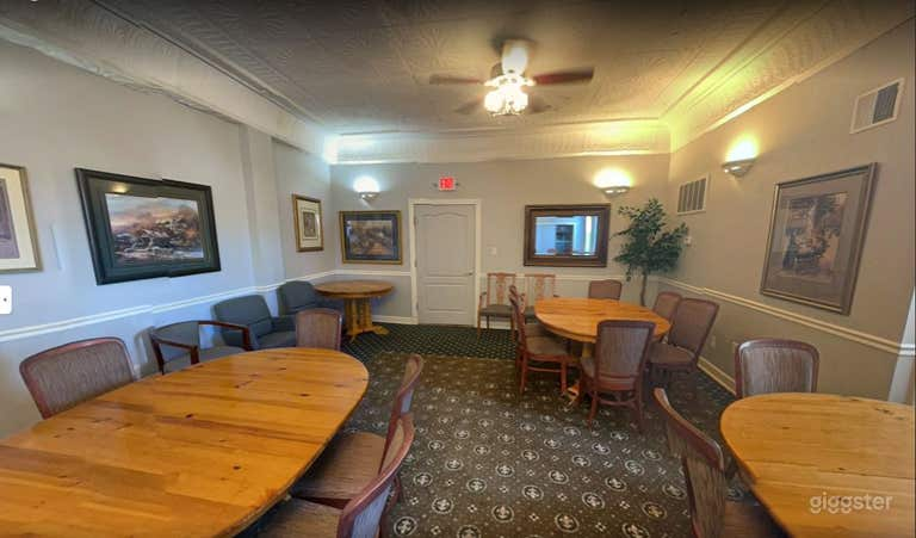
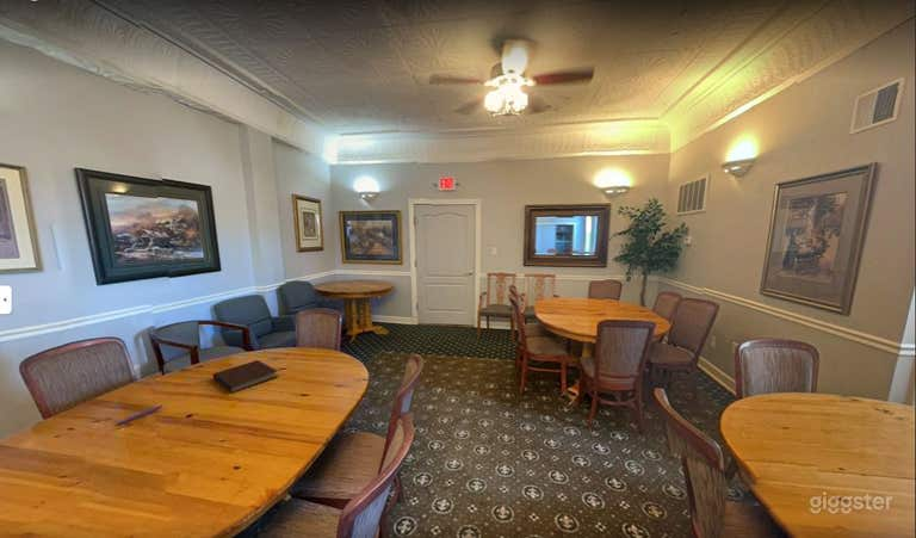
+ pen (140, 414)
+ notebook (246, 375)
